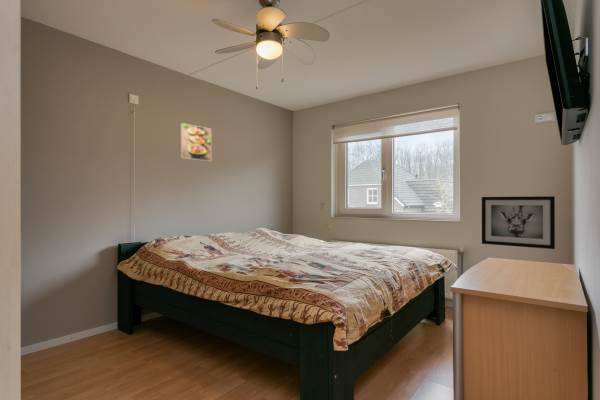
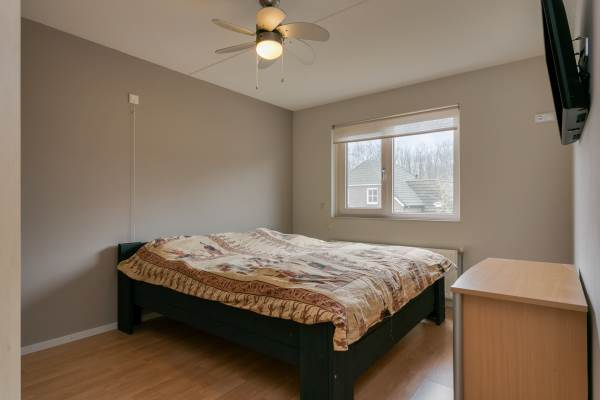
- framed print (196, 142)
- wall art (516, 221)
